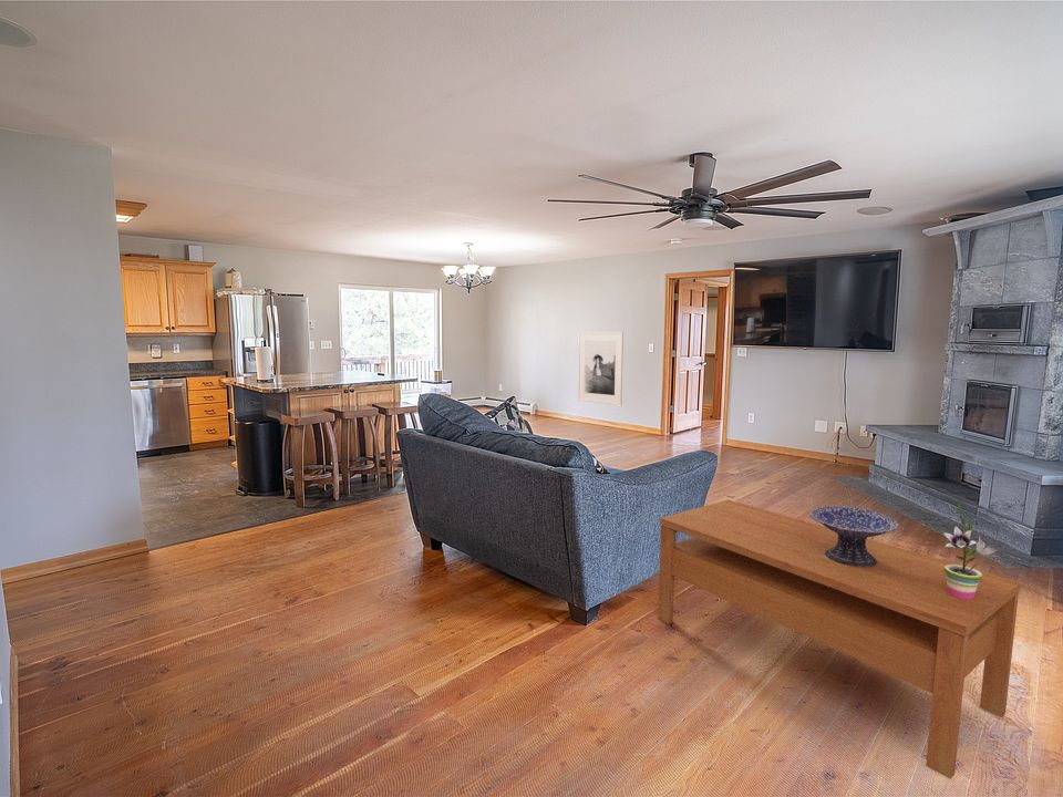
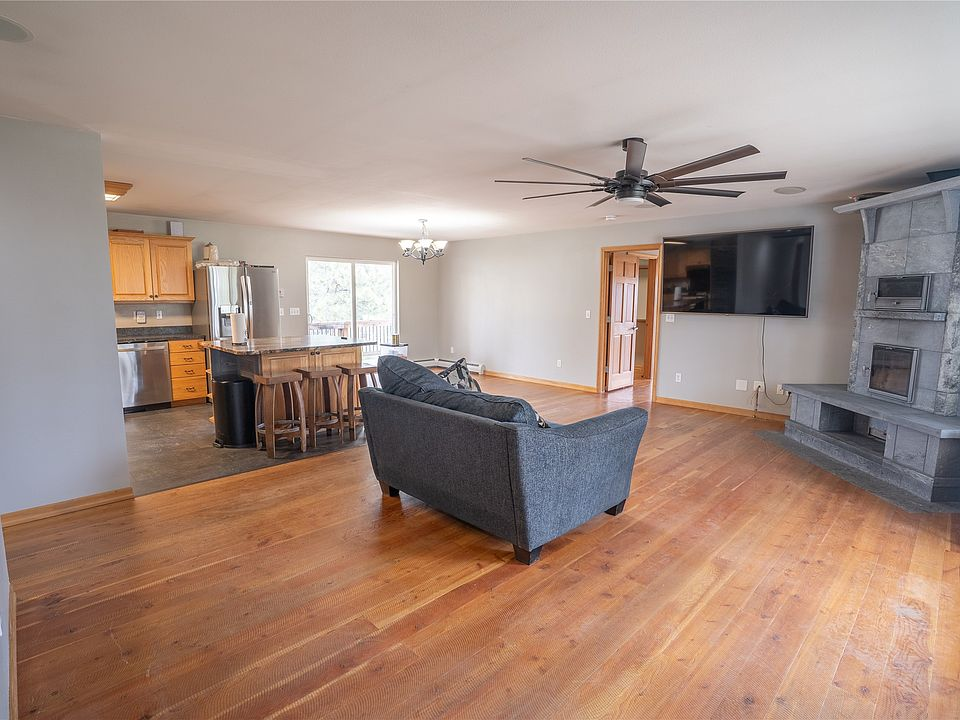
- coffee table (809, 602)
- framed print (599, 368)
- potted plant (971, 553)
- decorative bowl (852, 537)
